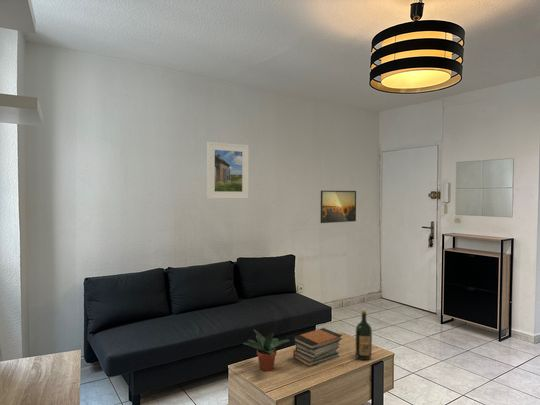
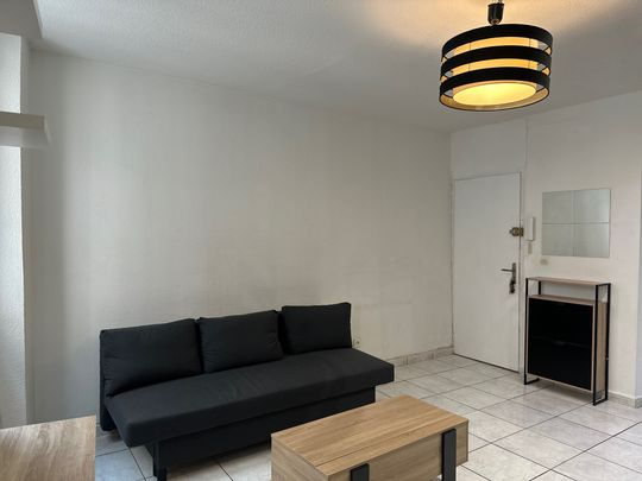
- wine bottle (363, 334)
- potted plant (266, 347)
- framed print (338, 206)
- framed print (228, 171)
- book stack (317, 346)
